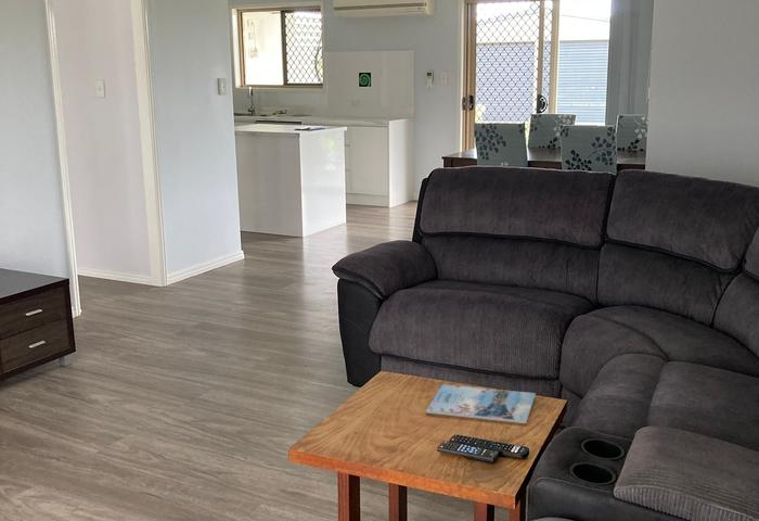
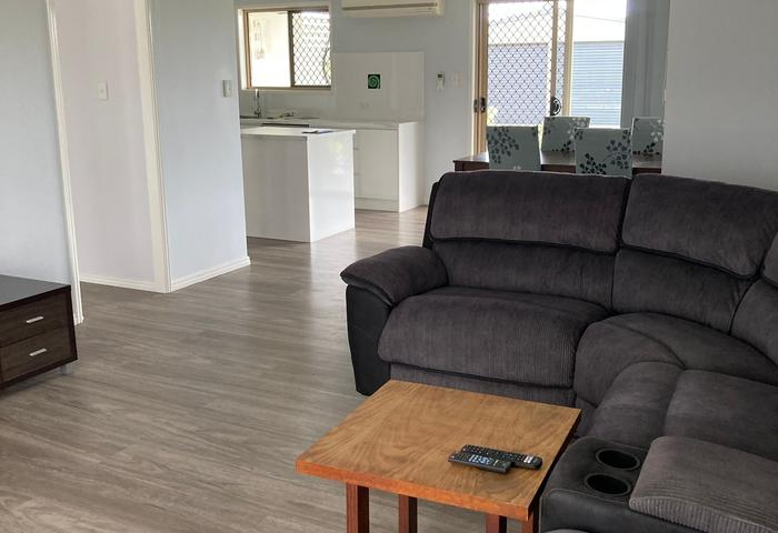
- magazine (481, 403)
